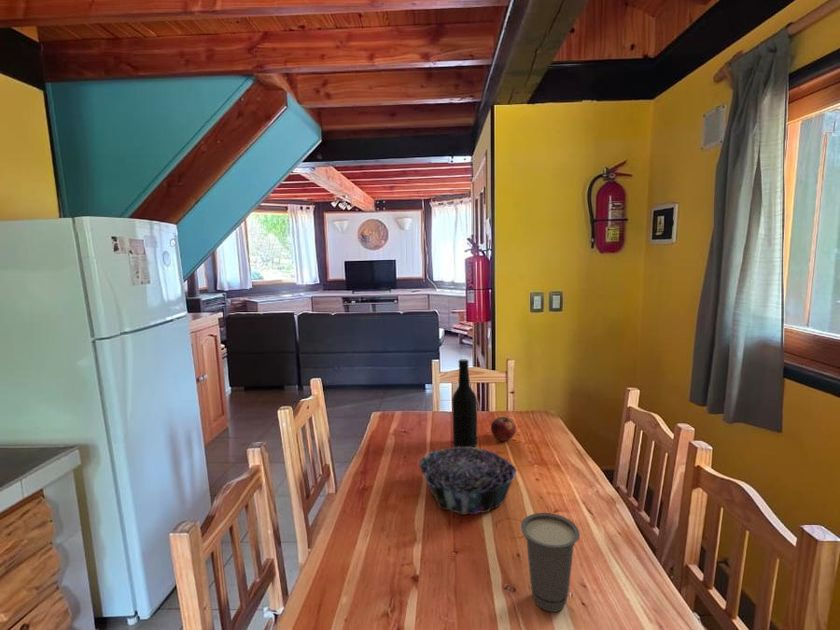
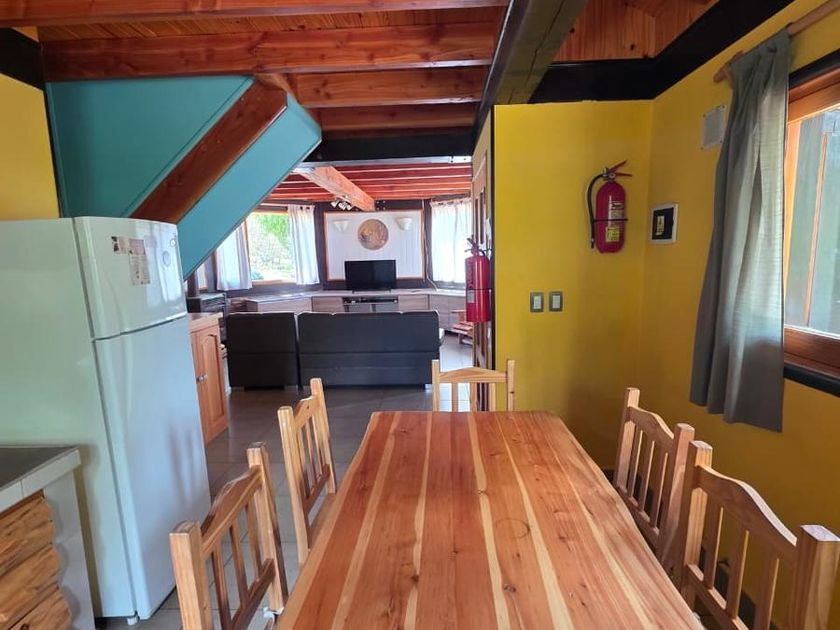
- decorative bowl (465, 480)
- fruit (503, 428)
- bottle (464, 403)
- cup (549, 565)
